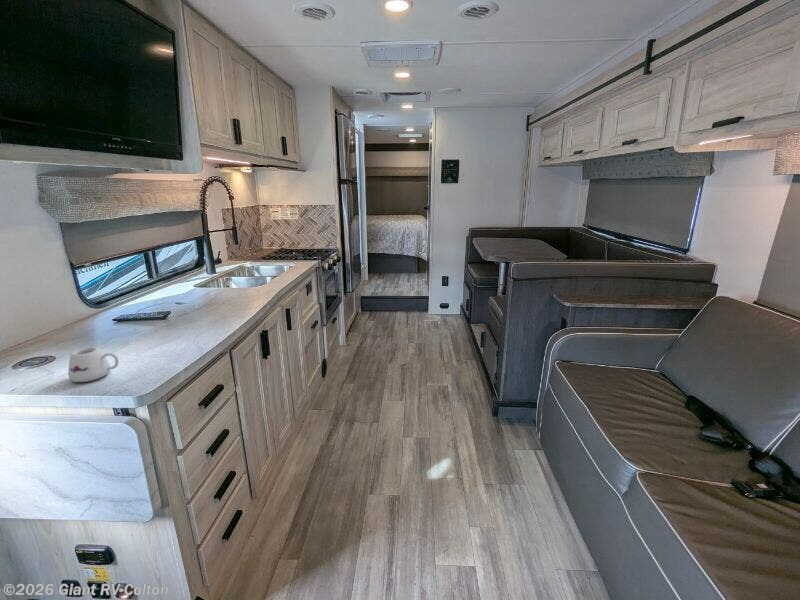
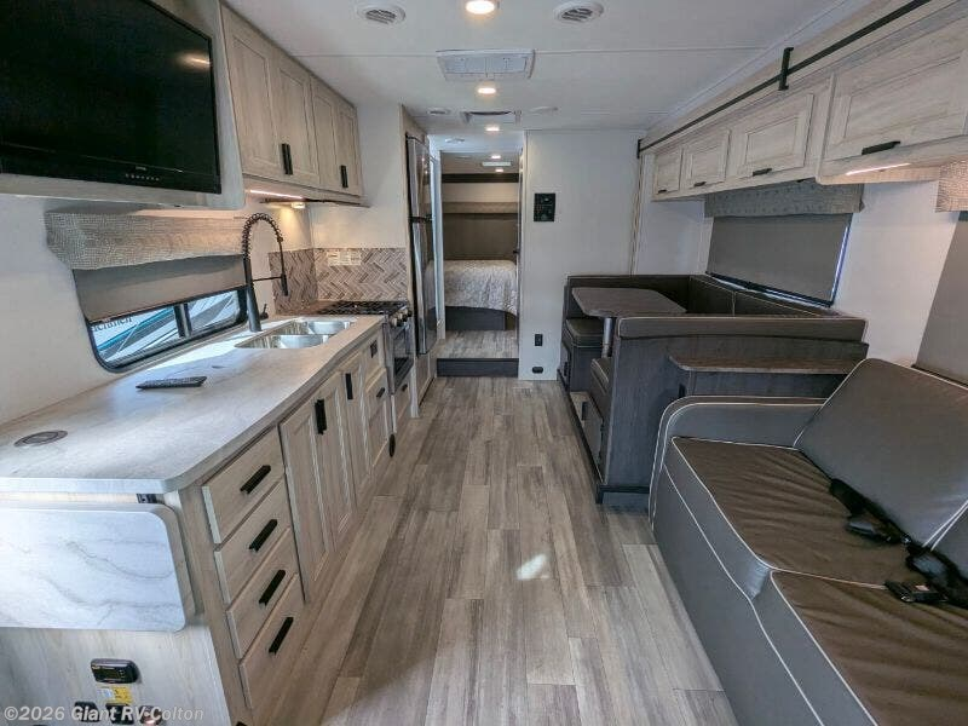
- mug (94, 363)
